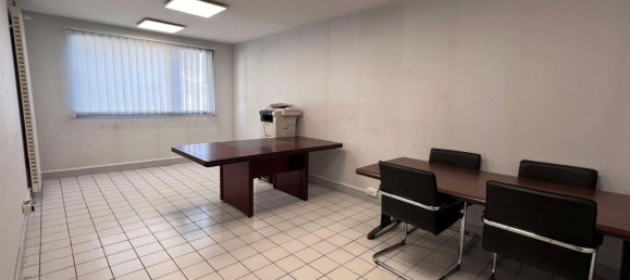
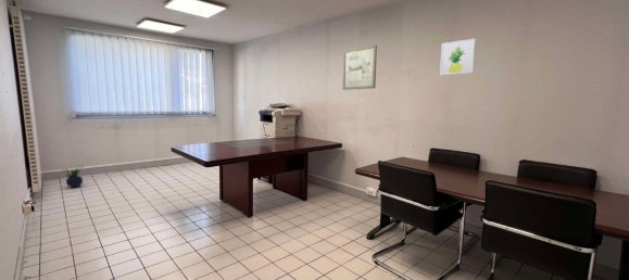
+ wall art (358, 68)
+ wall art (456, 58)
+ potted plant (72, 176)
